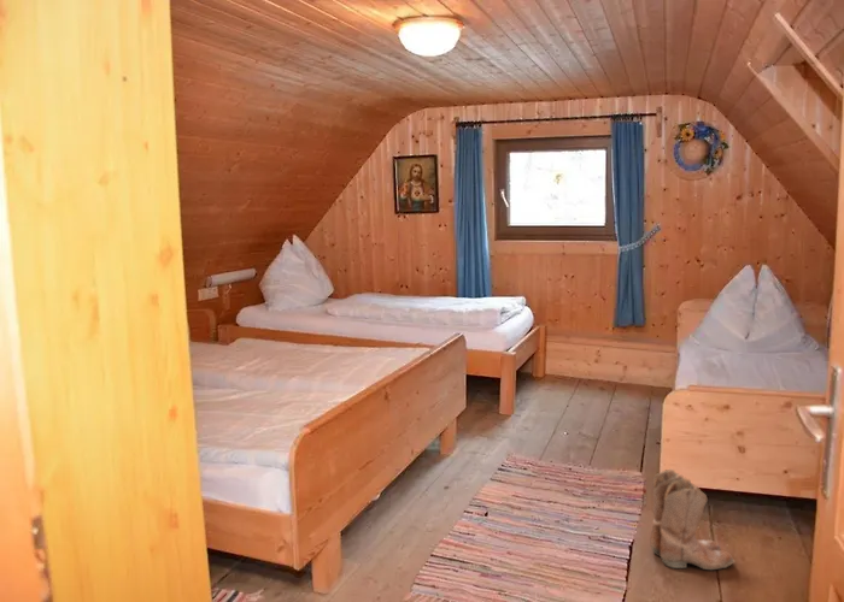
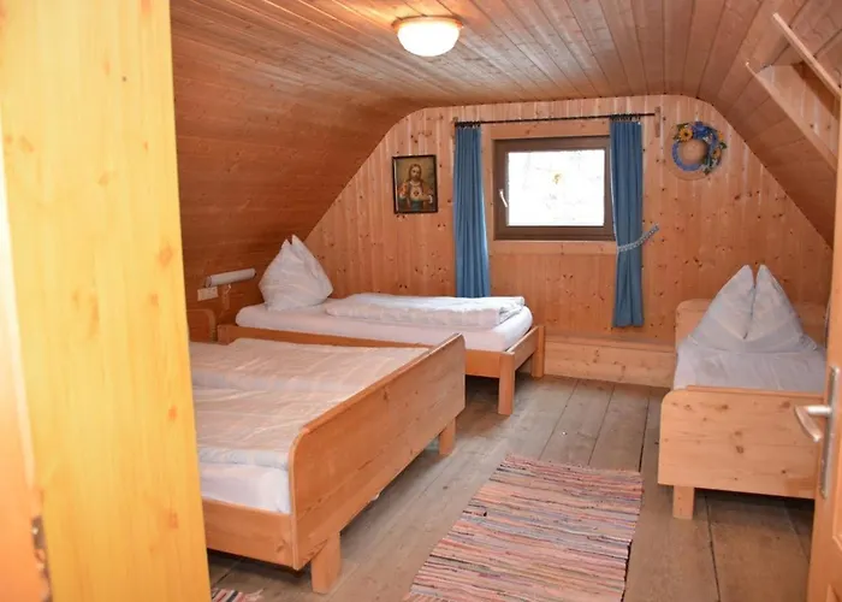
- boots (692, 515)
